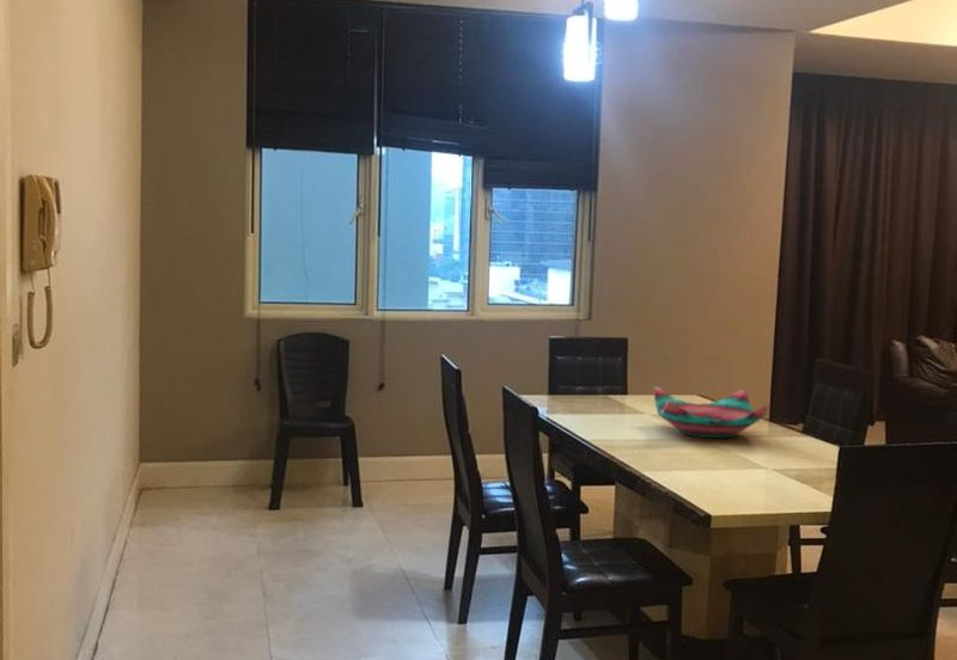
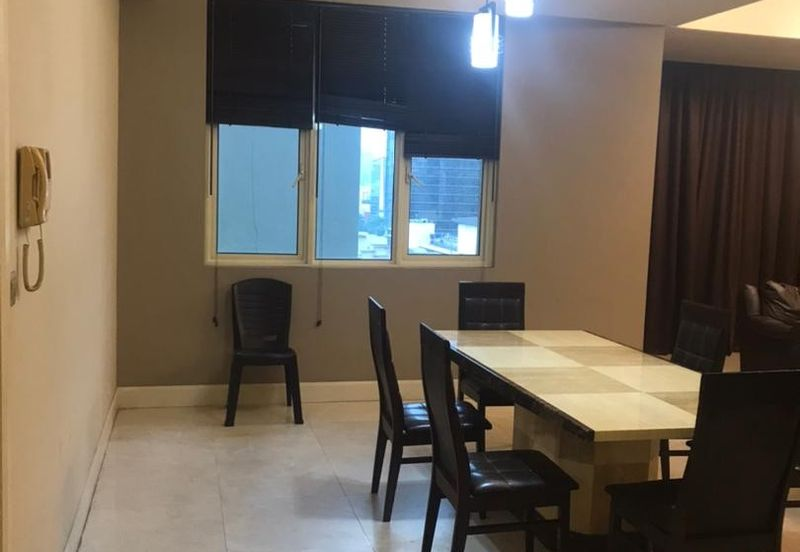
- decorative bowl (707, 414)
